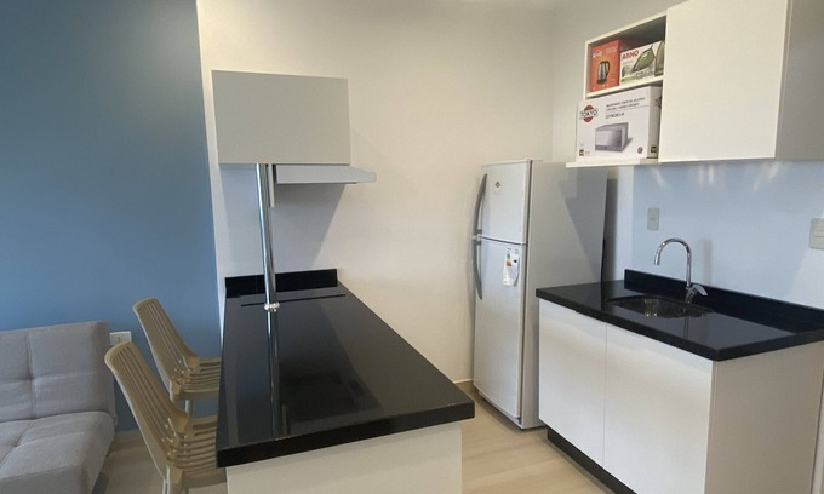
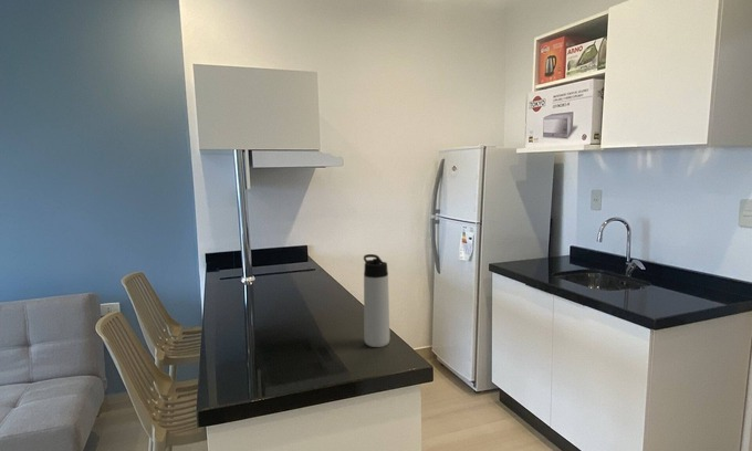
+ thermos bottle (374, 300)
